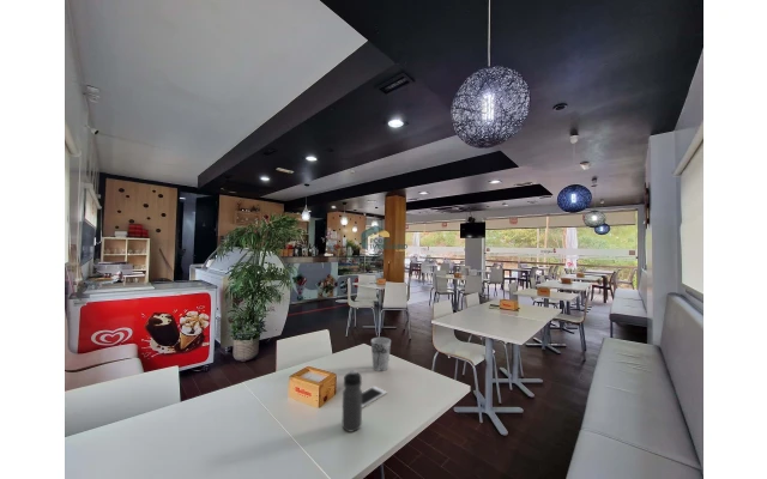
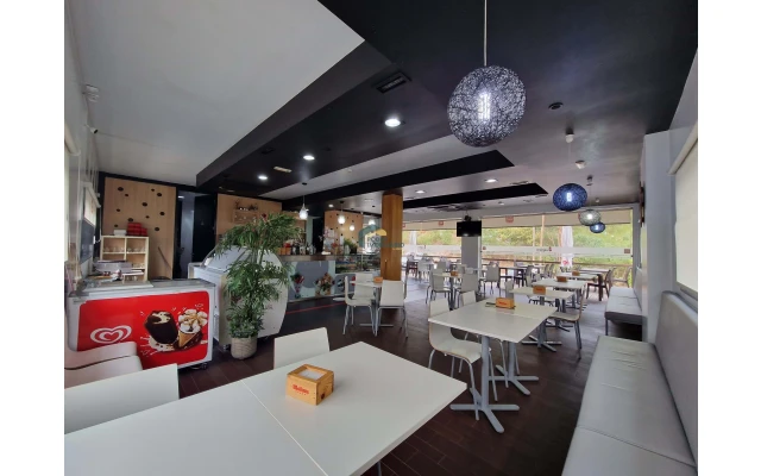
- cup (380, 353)
- cell phone (368, 395)
- water bottle (351, 398)
